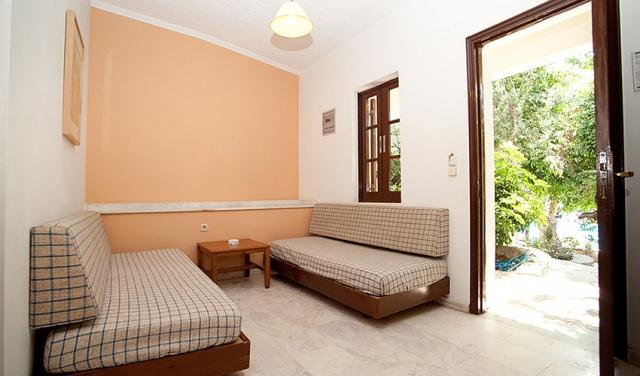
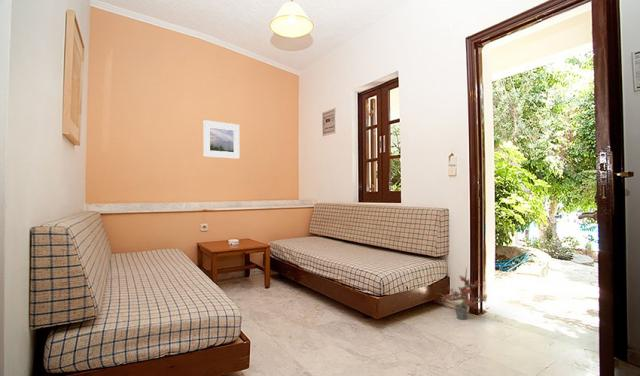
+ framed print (221, 140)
+ potted plant (463, 292)
